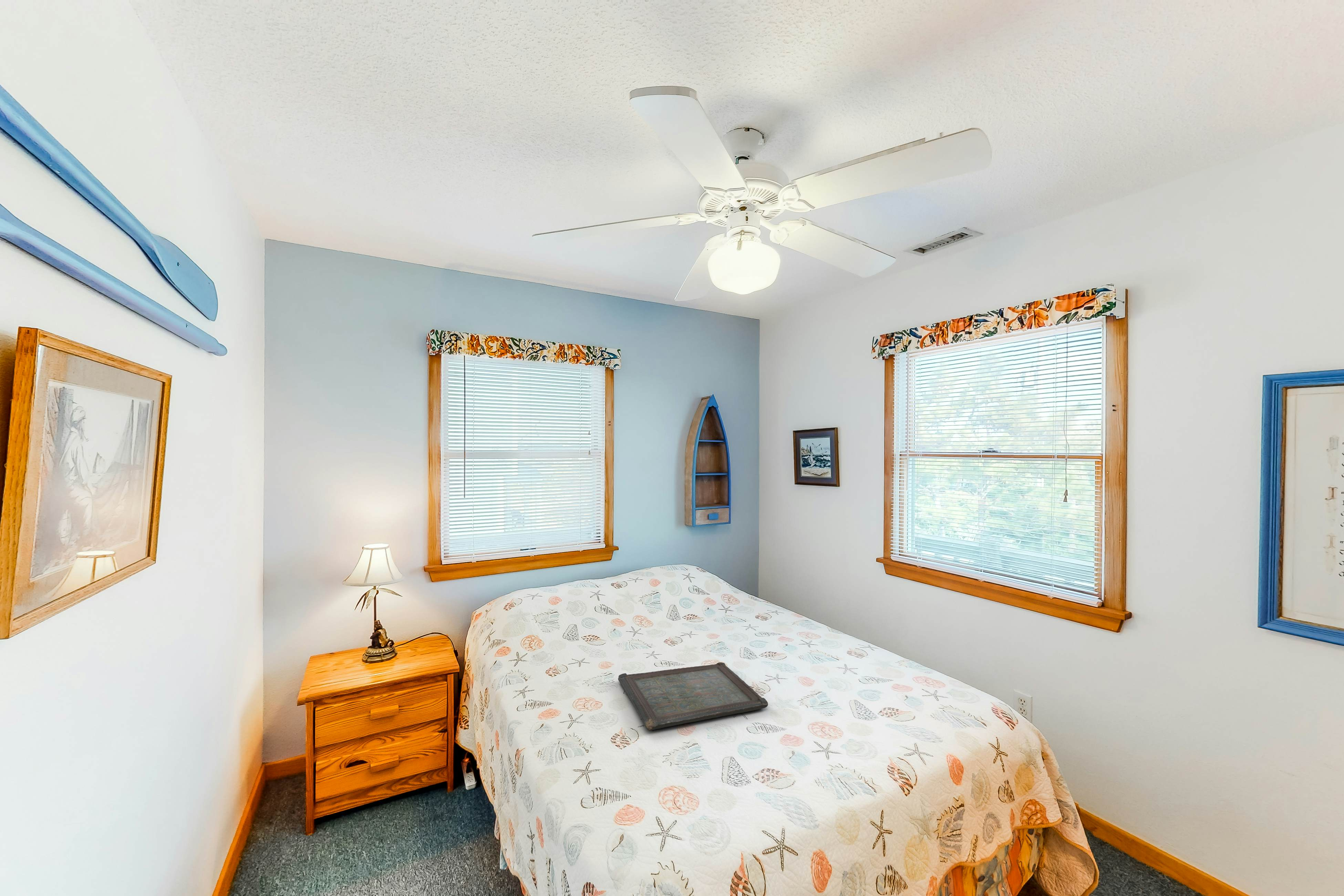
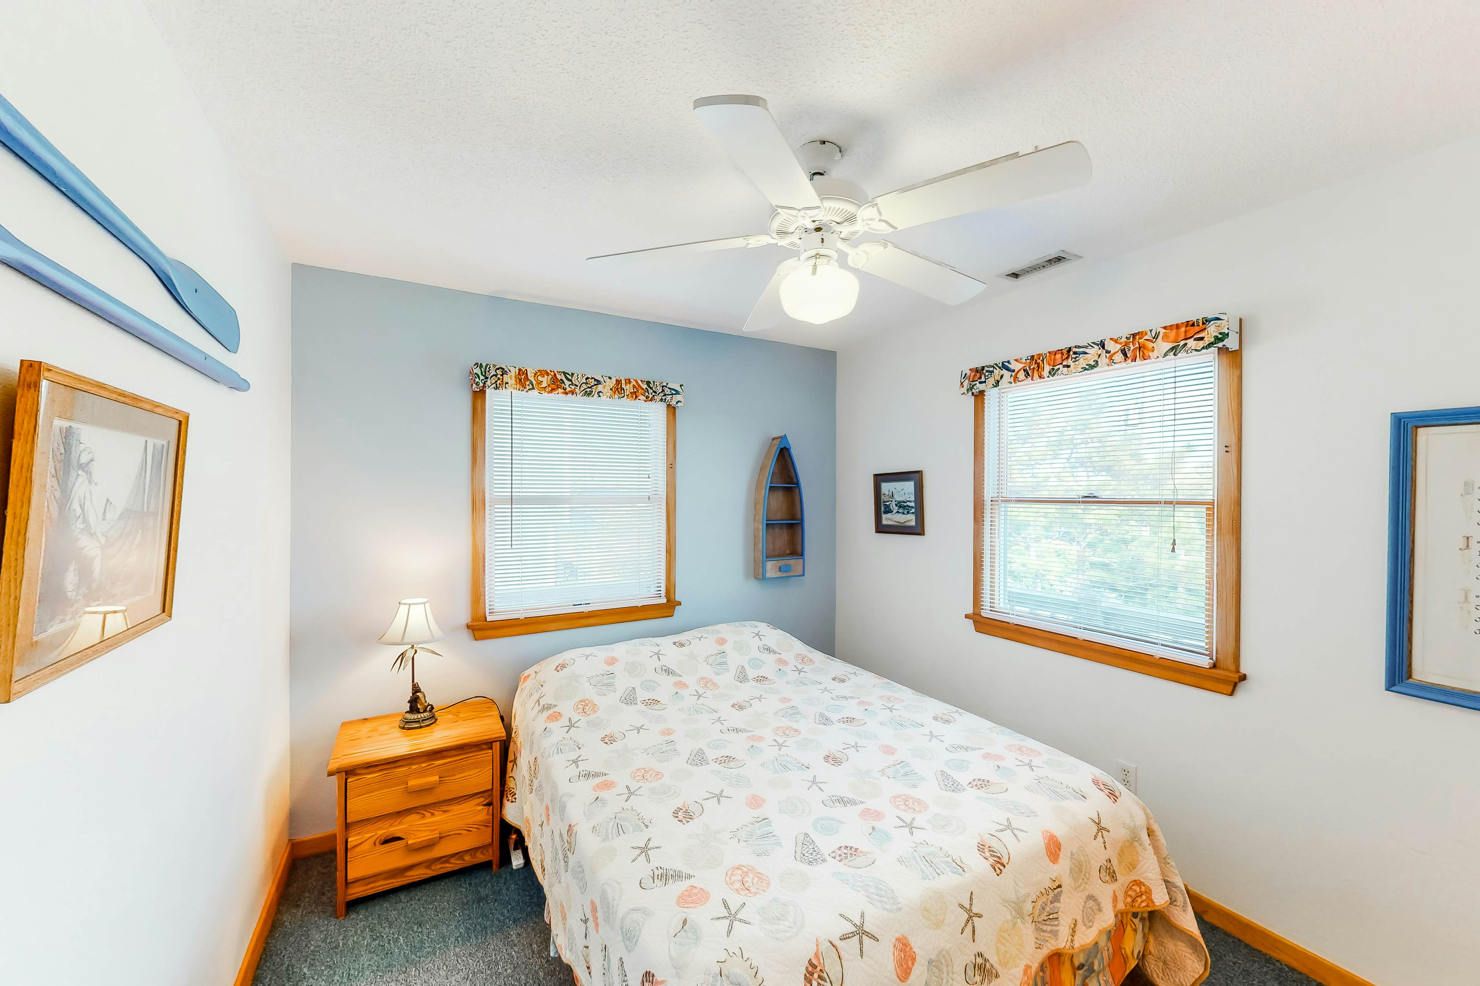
- serving tray (690, 691)
